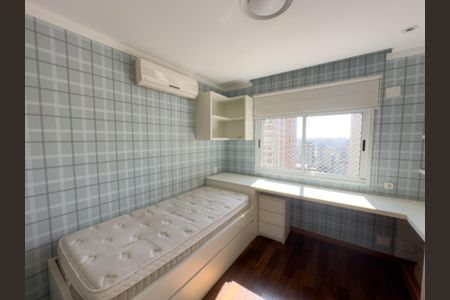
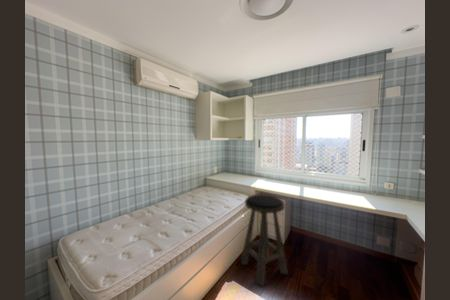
+ stool (263, 233)
